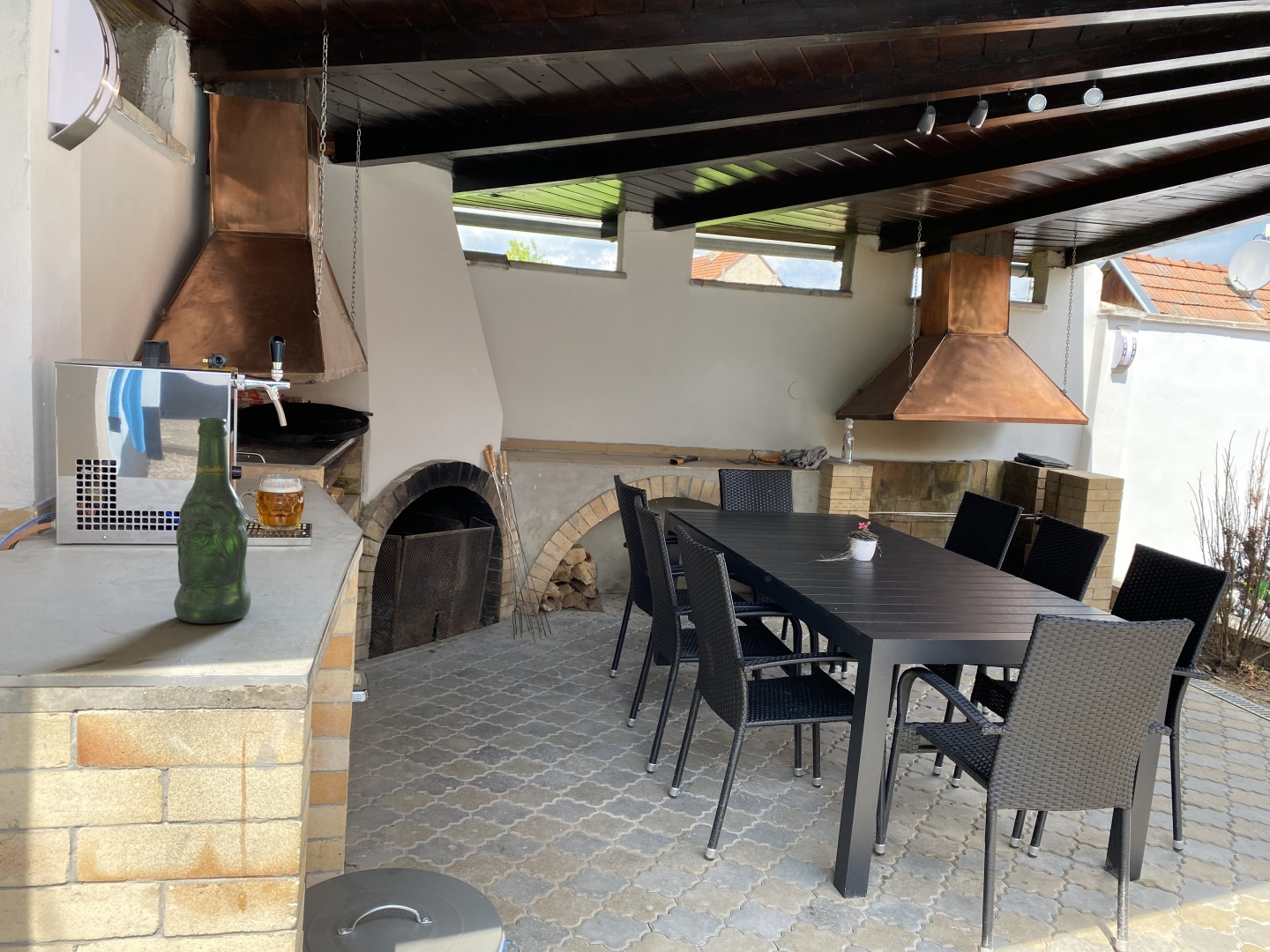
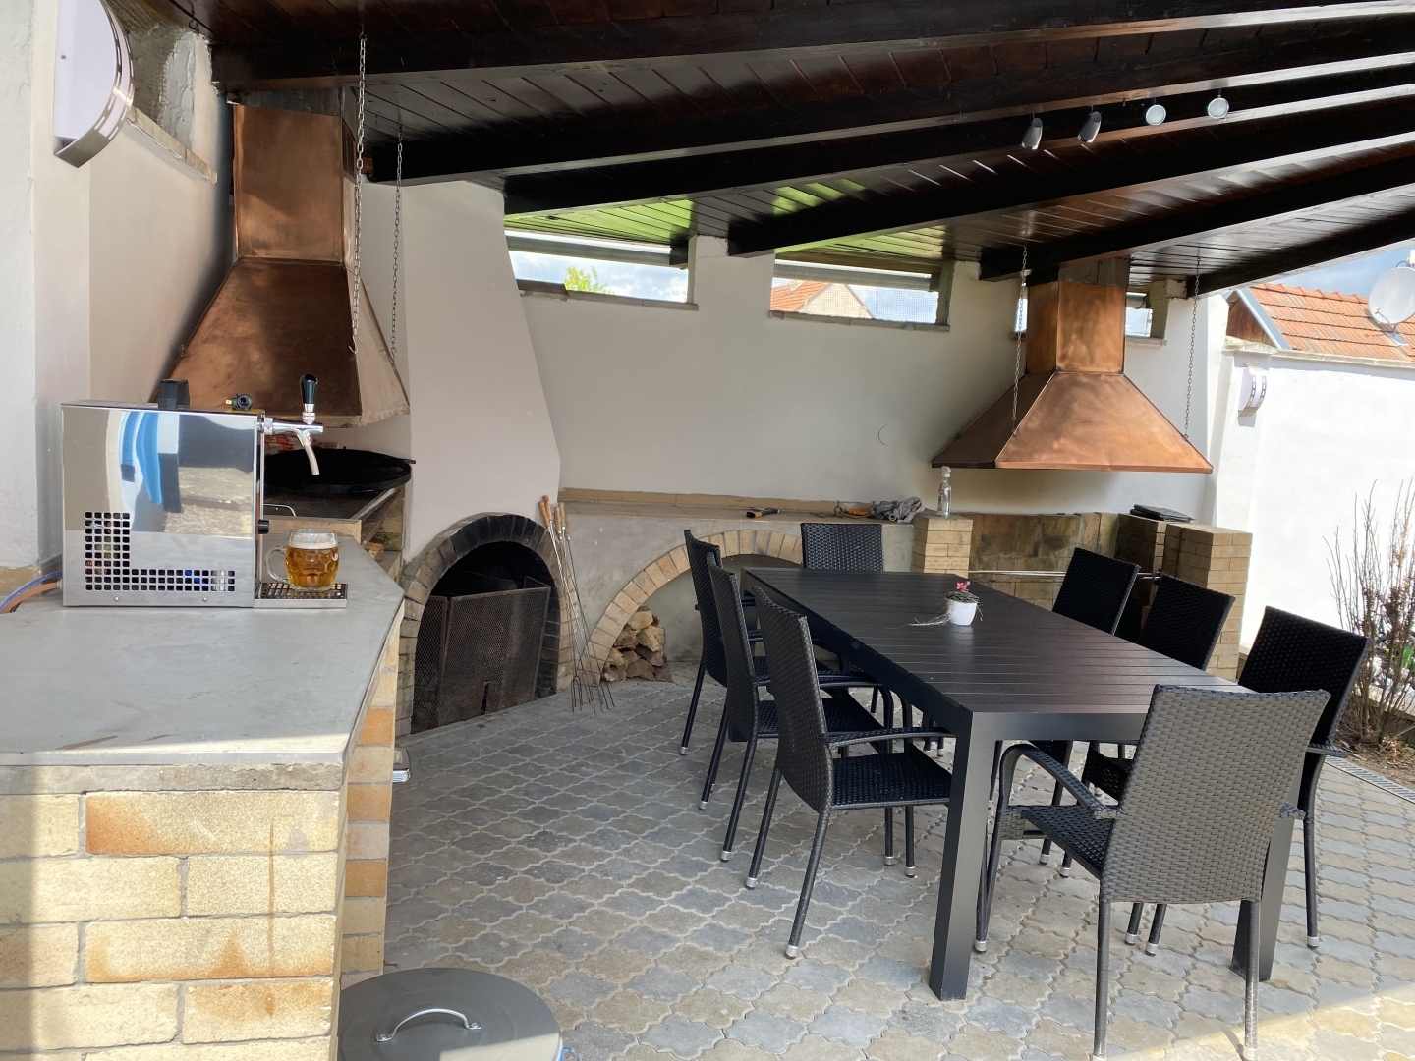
- beer bottle (213, 518)
